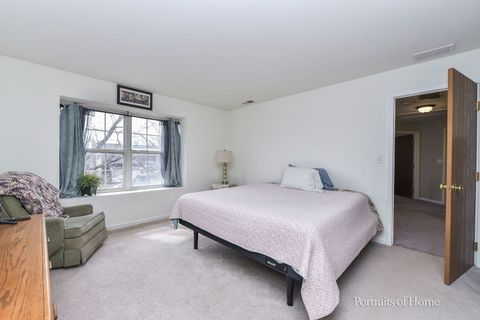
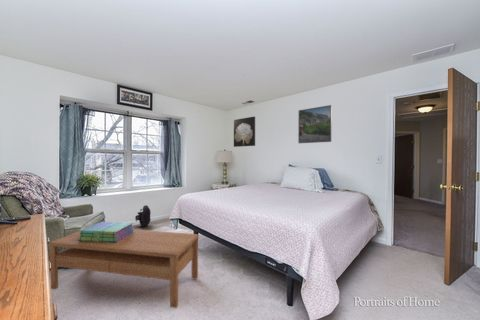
+ coffee table (127, 260)
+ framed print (314, 125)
+ stack of books (107, 231)
+ wall art (244, 132)
+ bag (143, 216)
